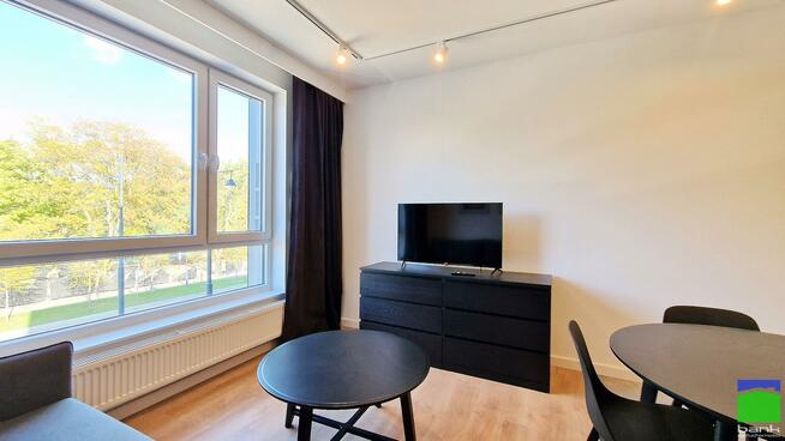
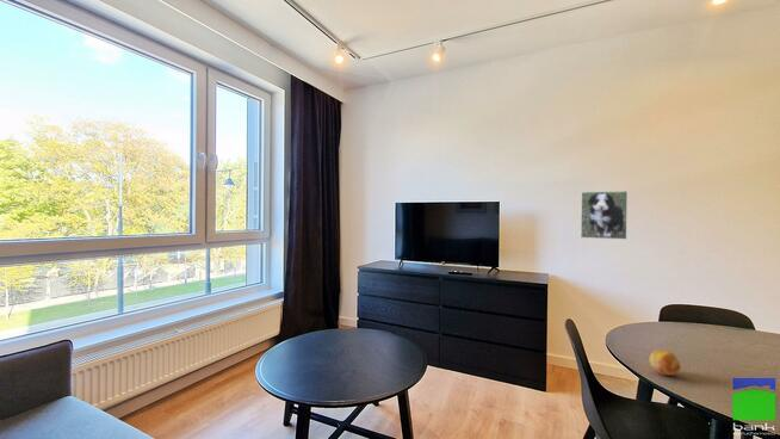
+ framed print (602, 215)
+ fruit (663, 361)
